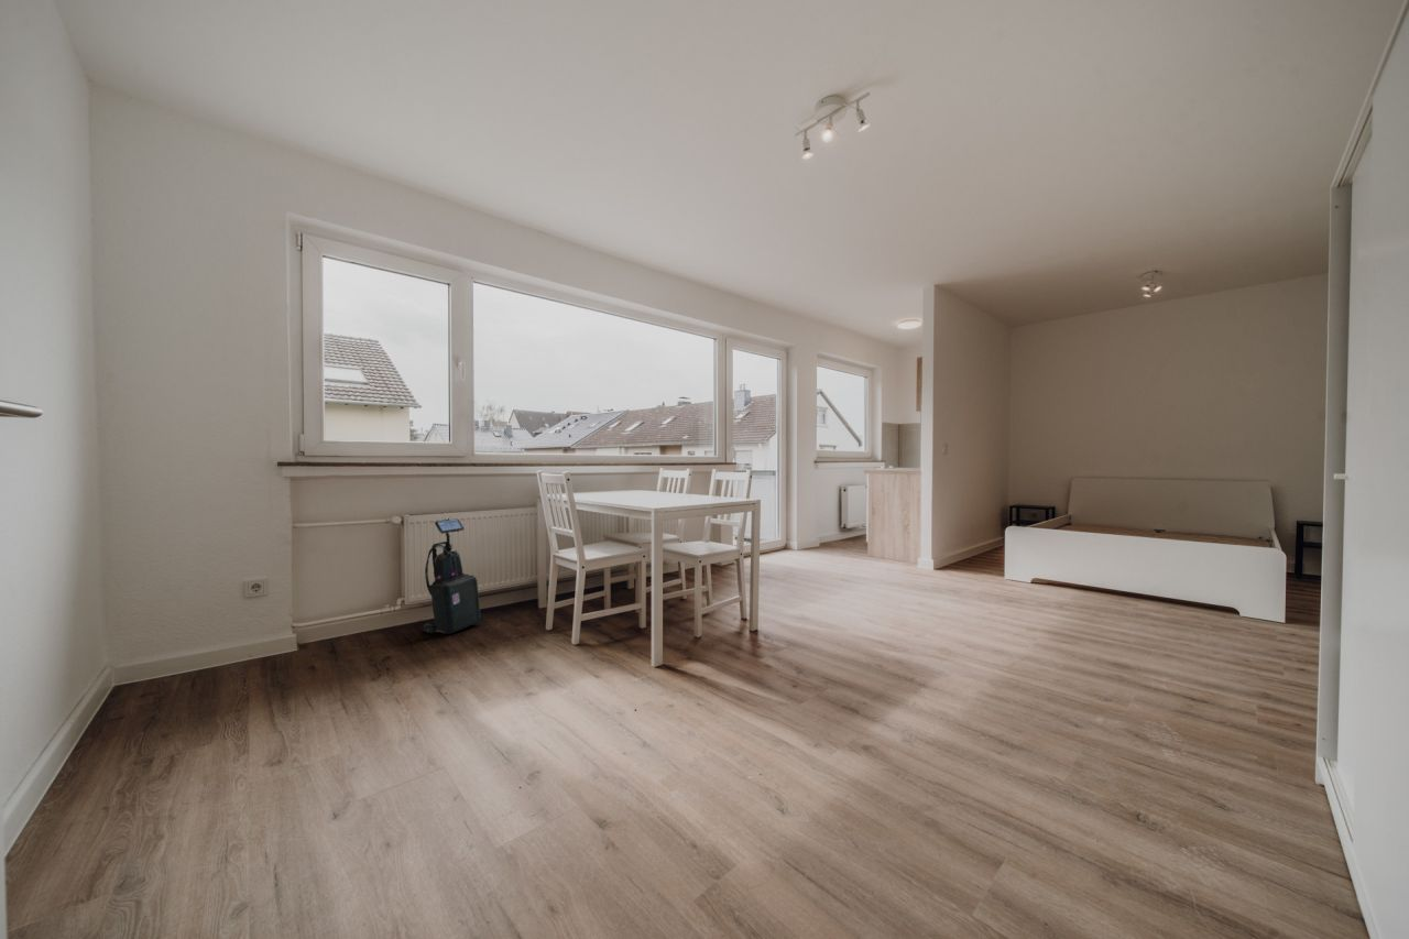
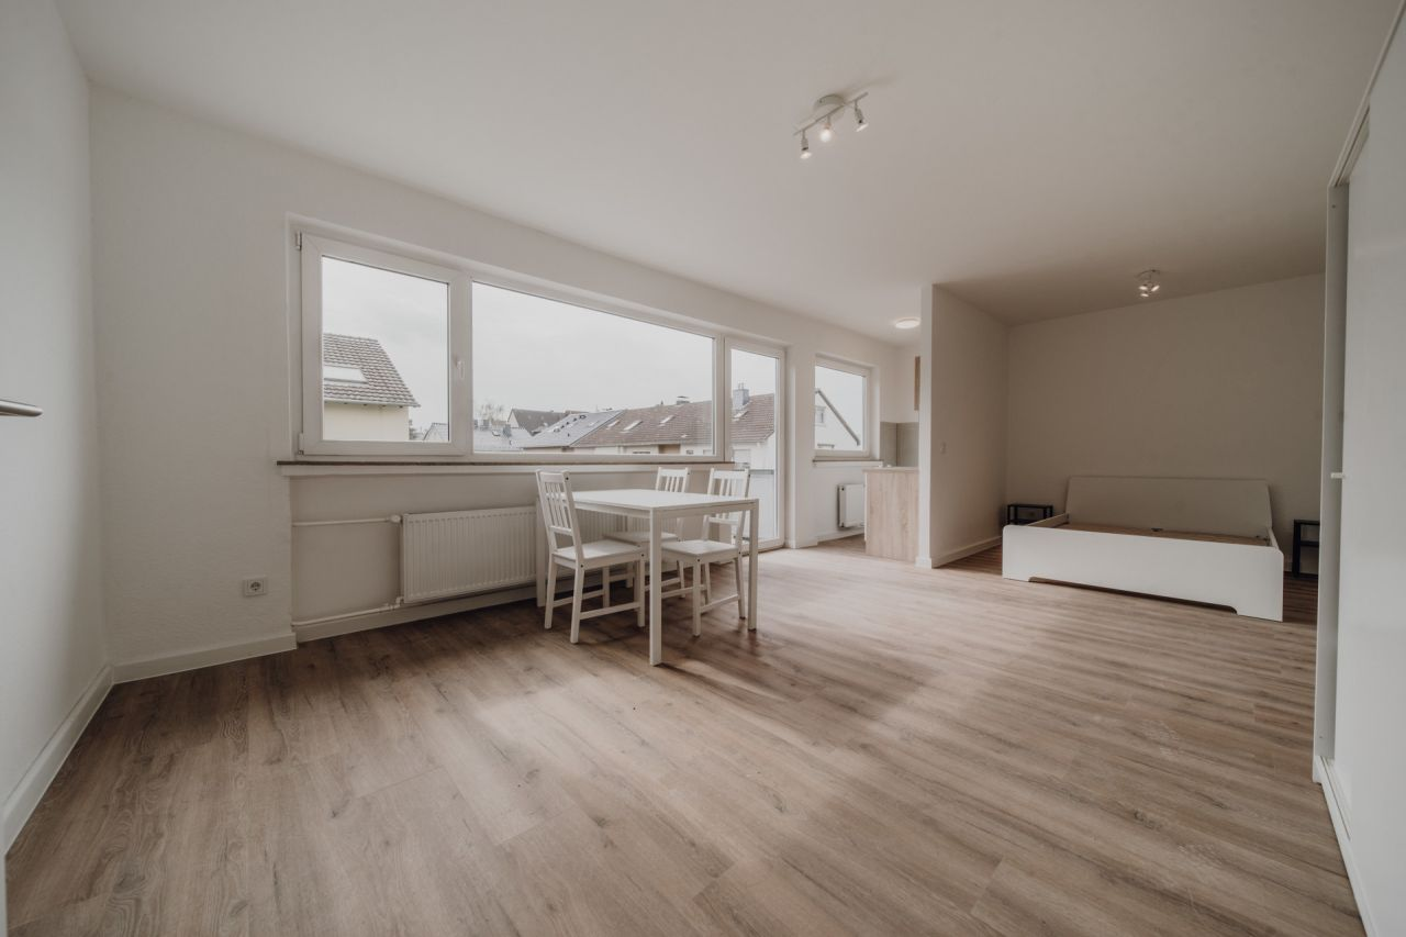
- vacuum cleaner (450, 570)
